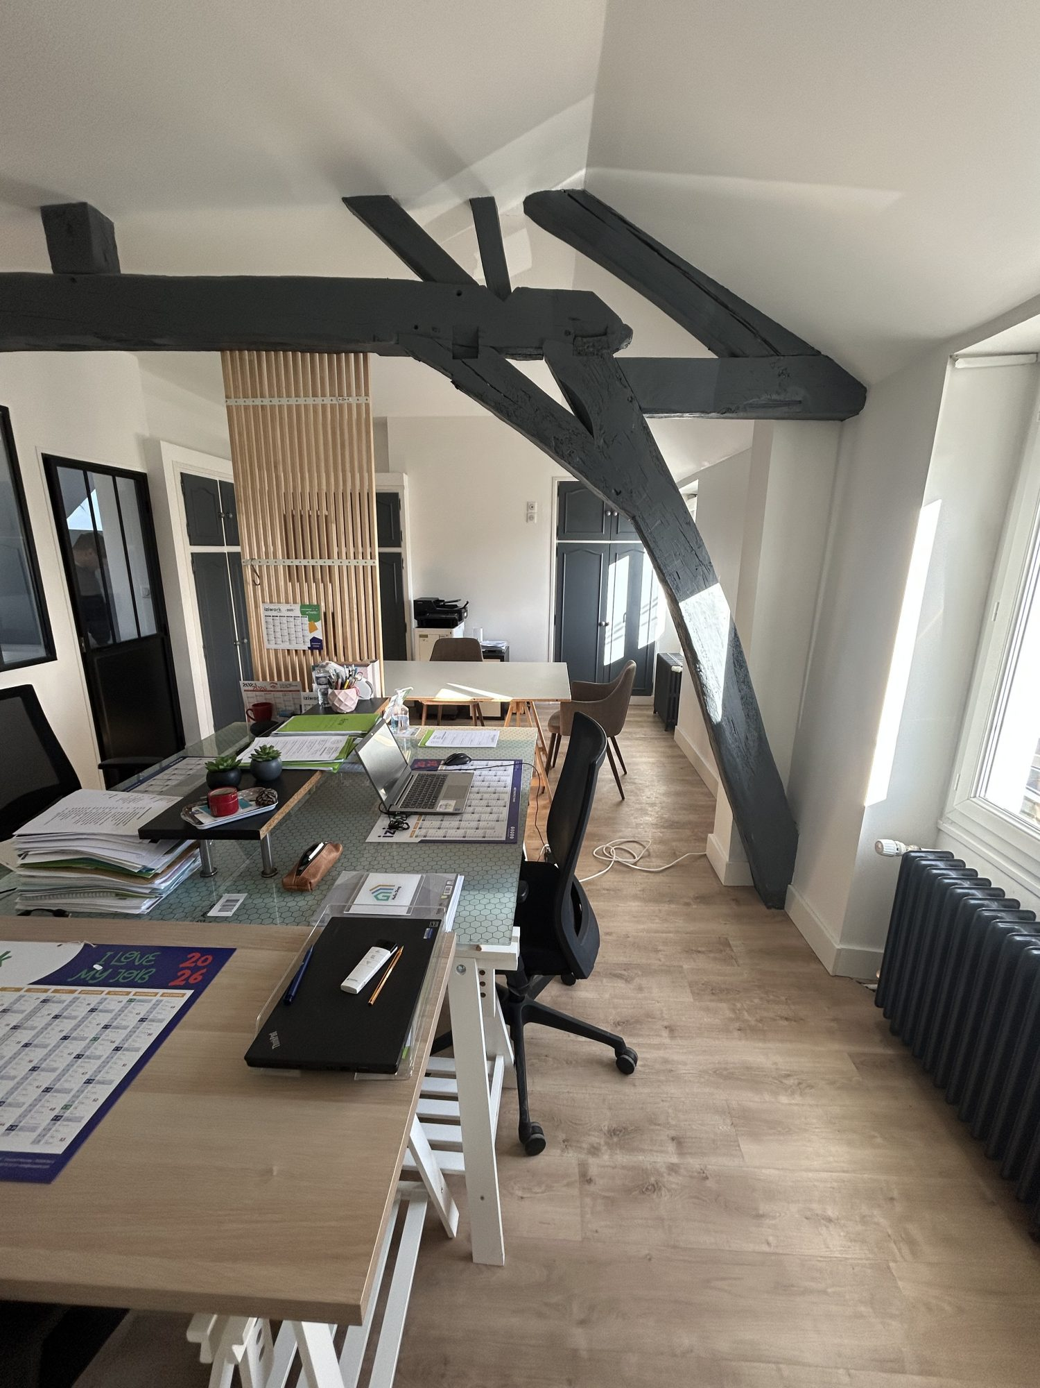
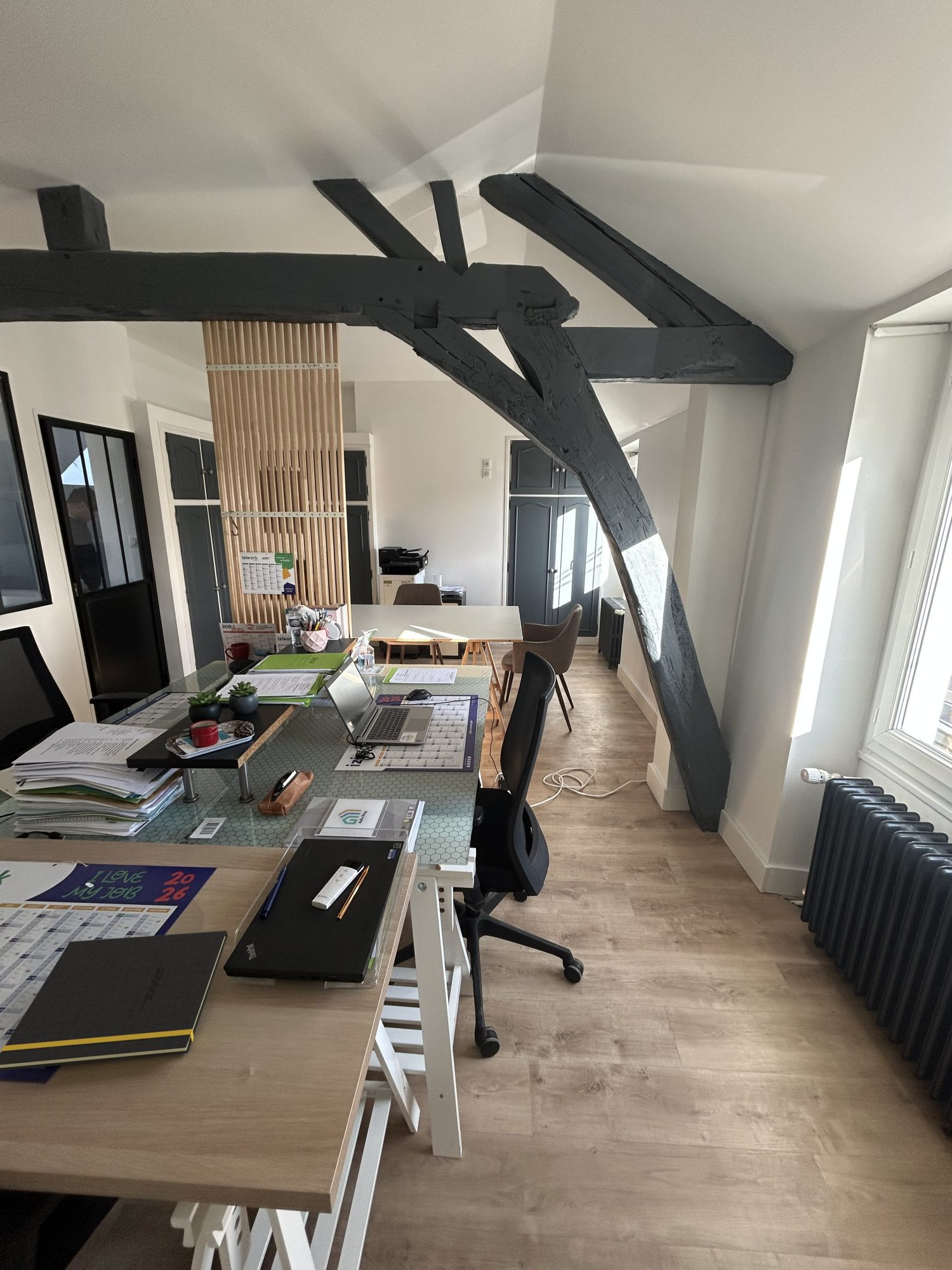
+ notepad (124, 993)
